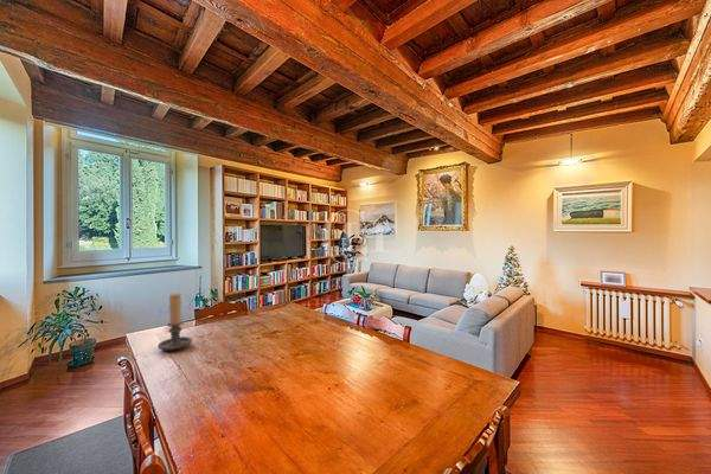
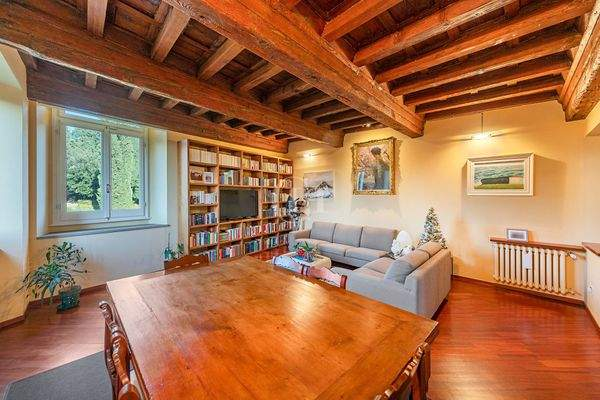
- candle holder (177, 320)
